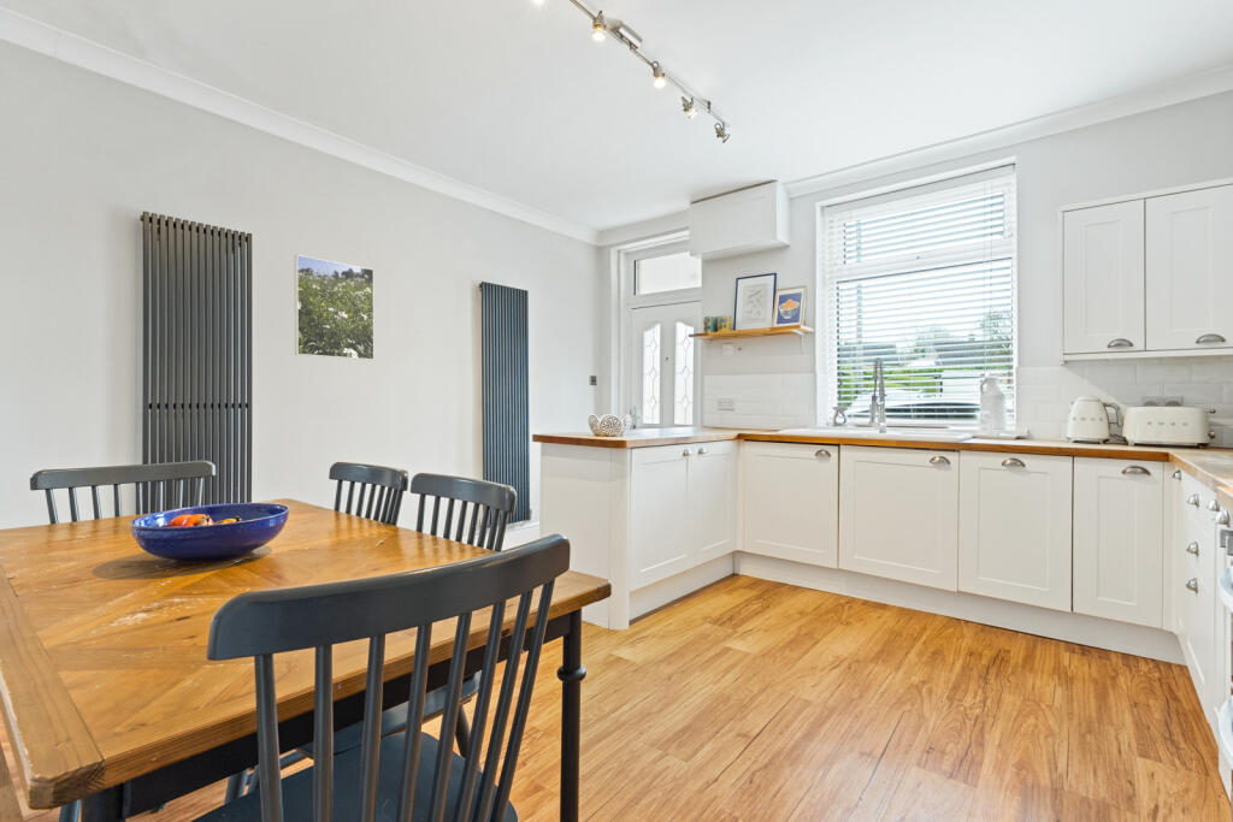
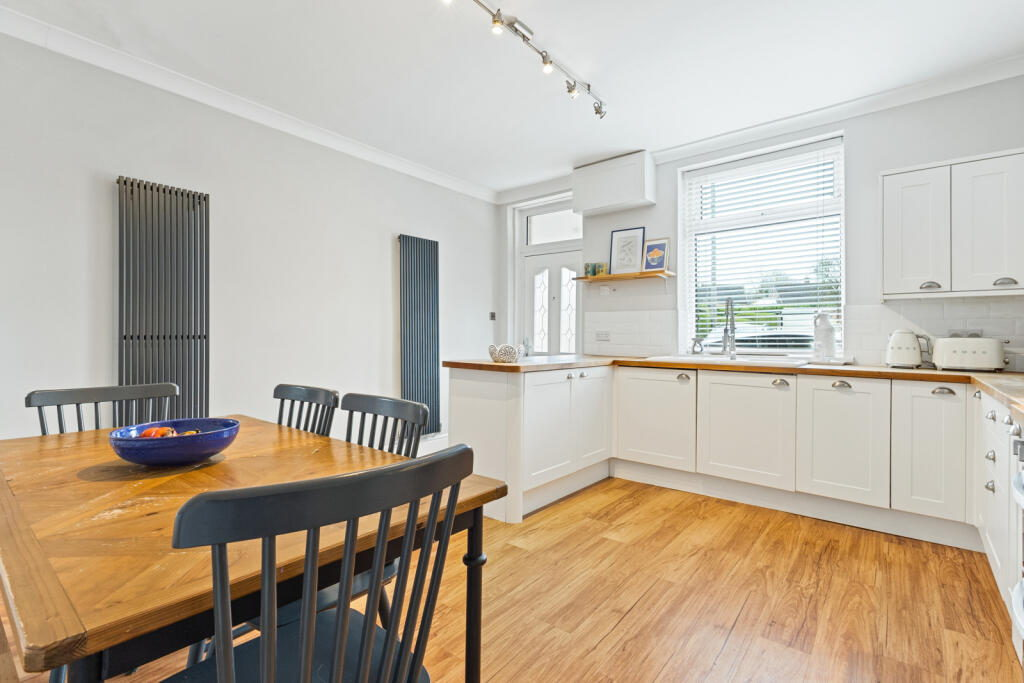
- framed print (336, 309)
